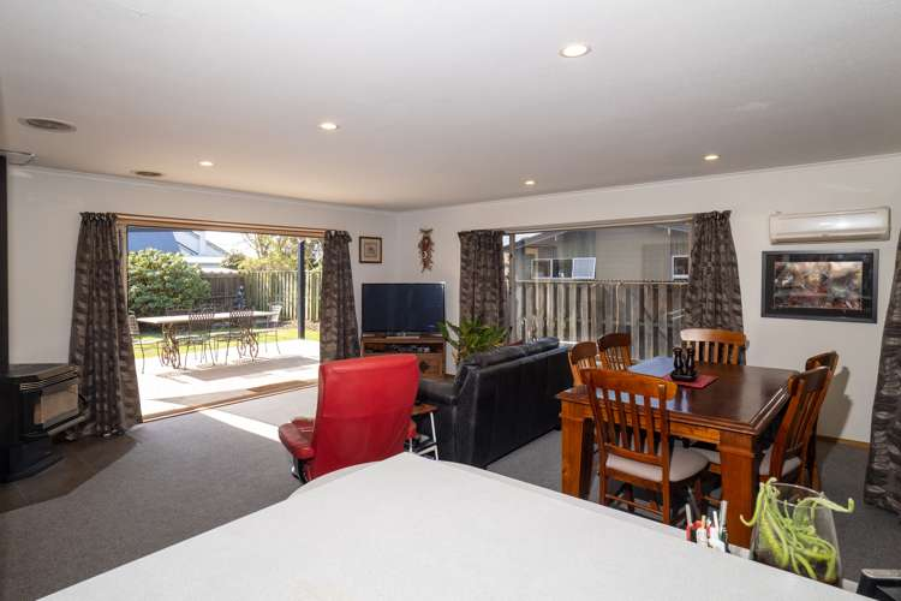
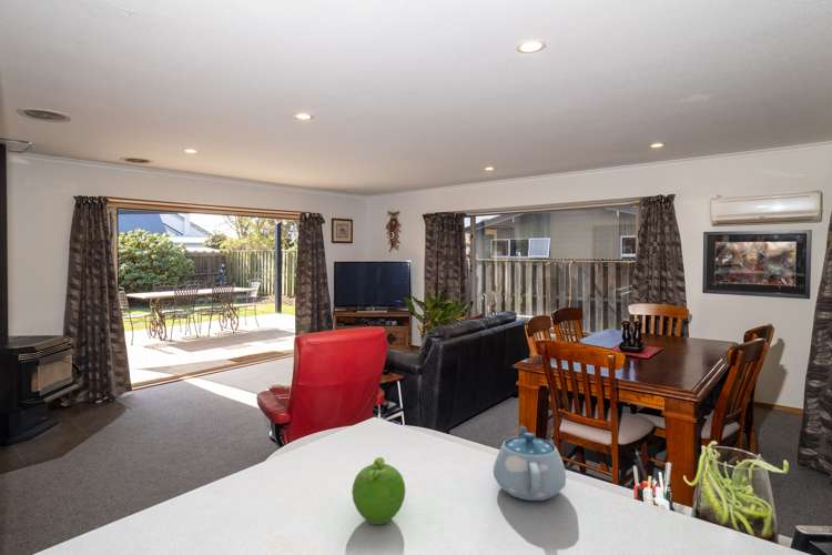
+ chinaware (528, 460)
+ fruit (378, 490)
